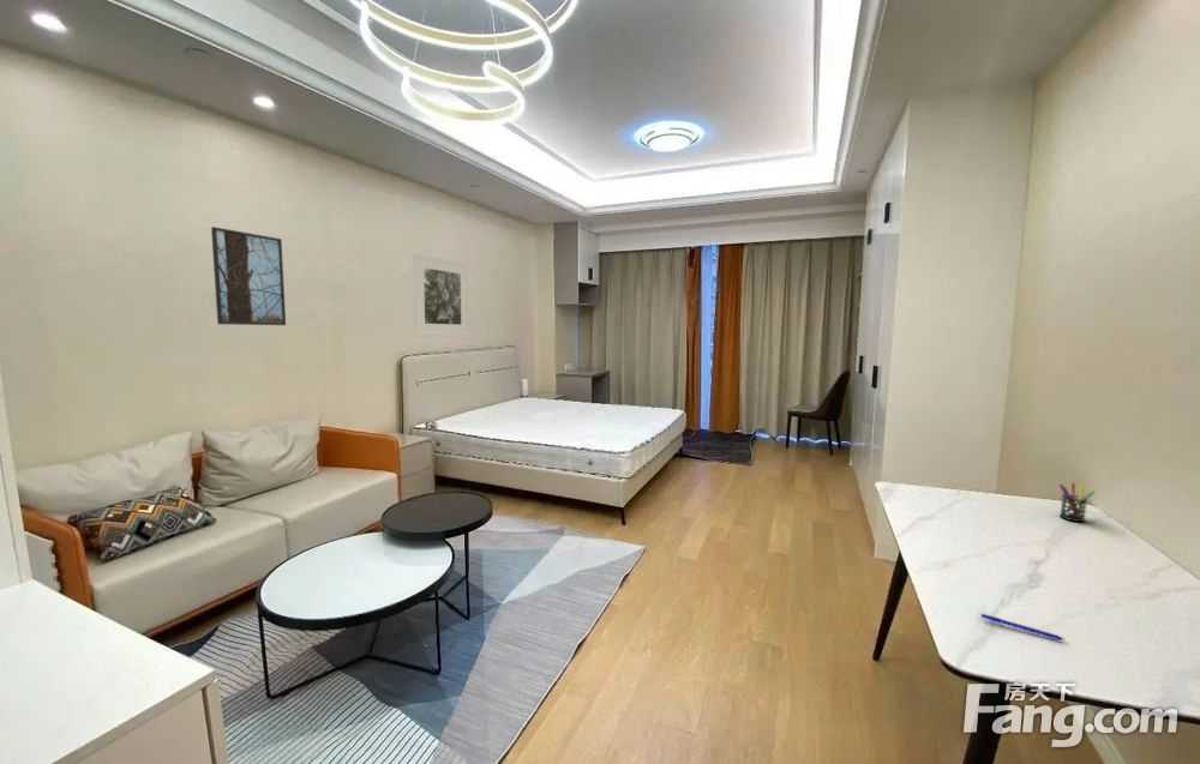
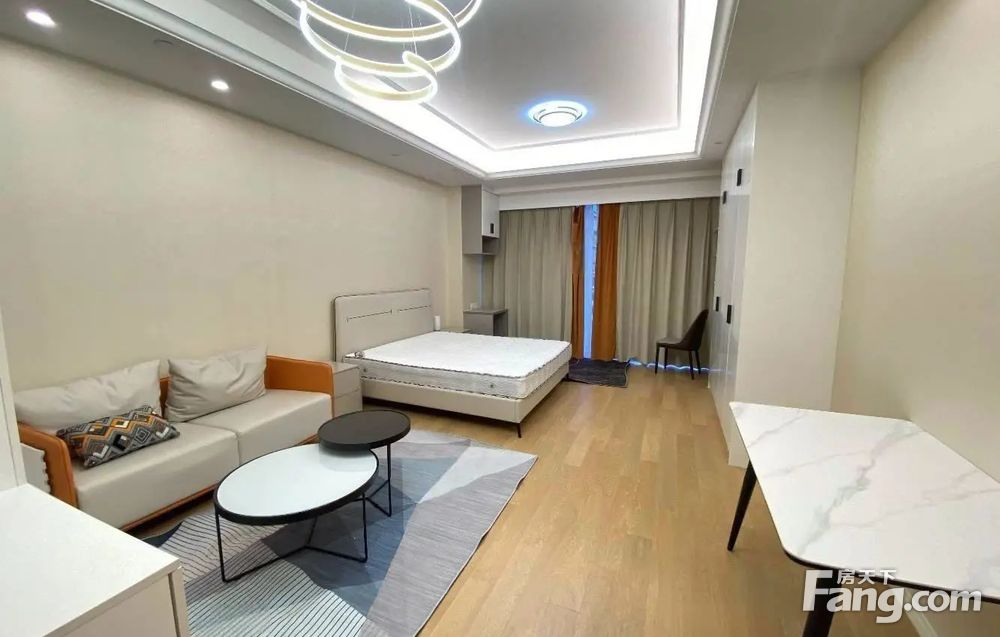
- pen (1021, 626)
- pen holder (1076, 500)
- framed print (251, 279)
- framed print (443, 297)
